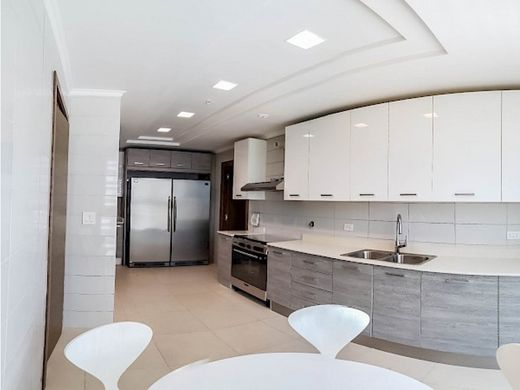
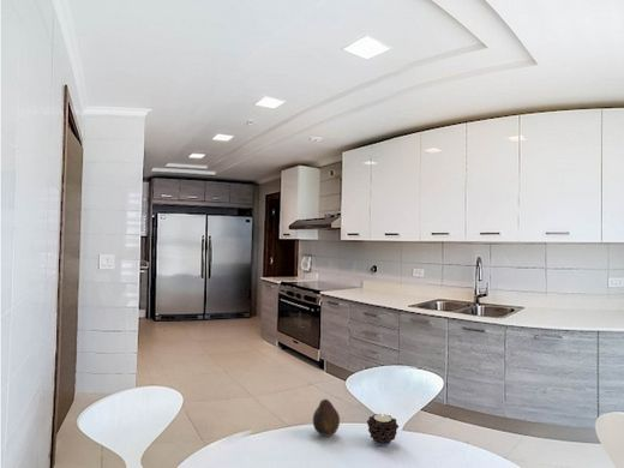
+ candle (382, 427)
+ fruit (325, 415)
